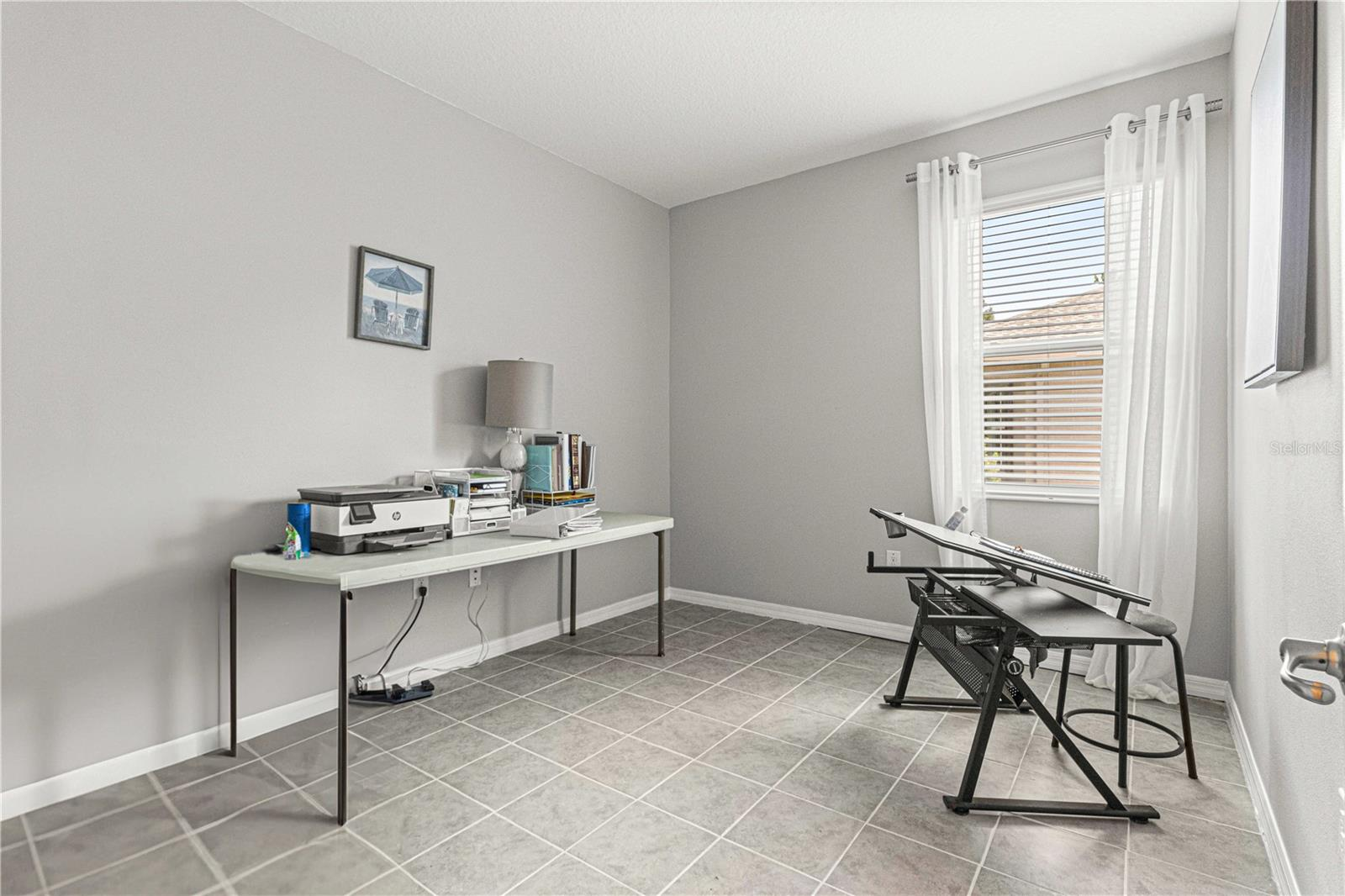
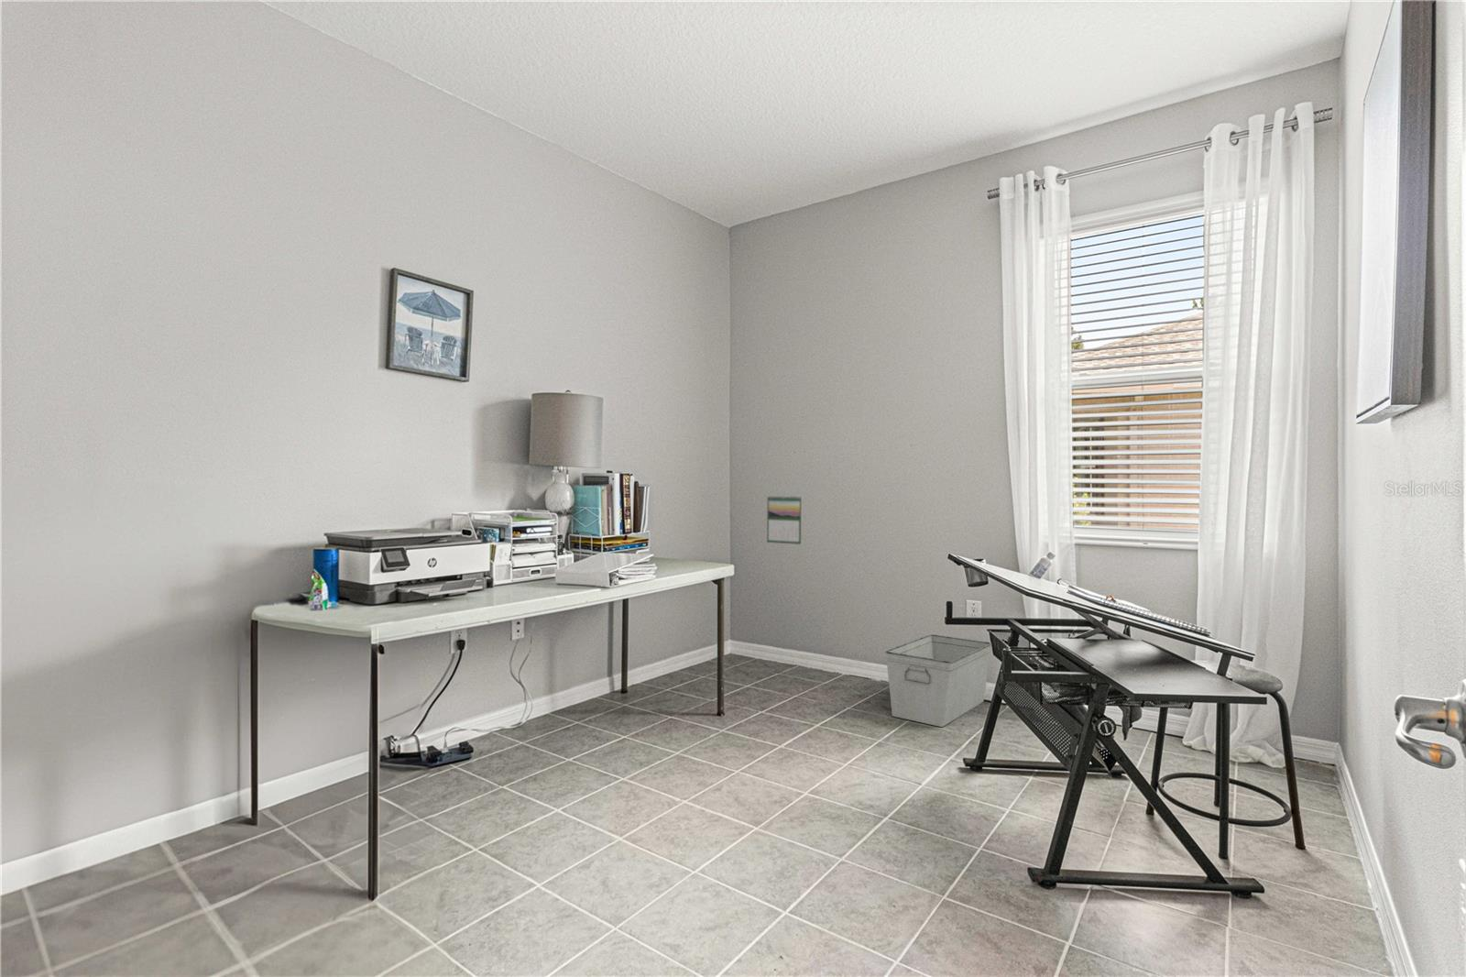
+ calendar (784, 519)
+ storage bin (940, 677)
